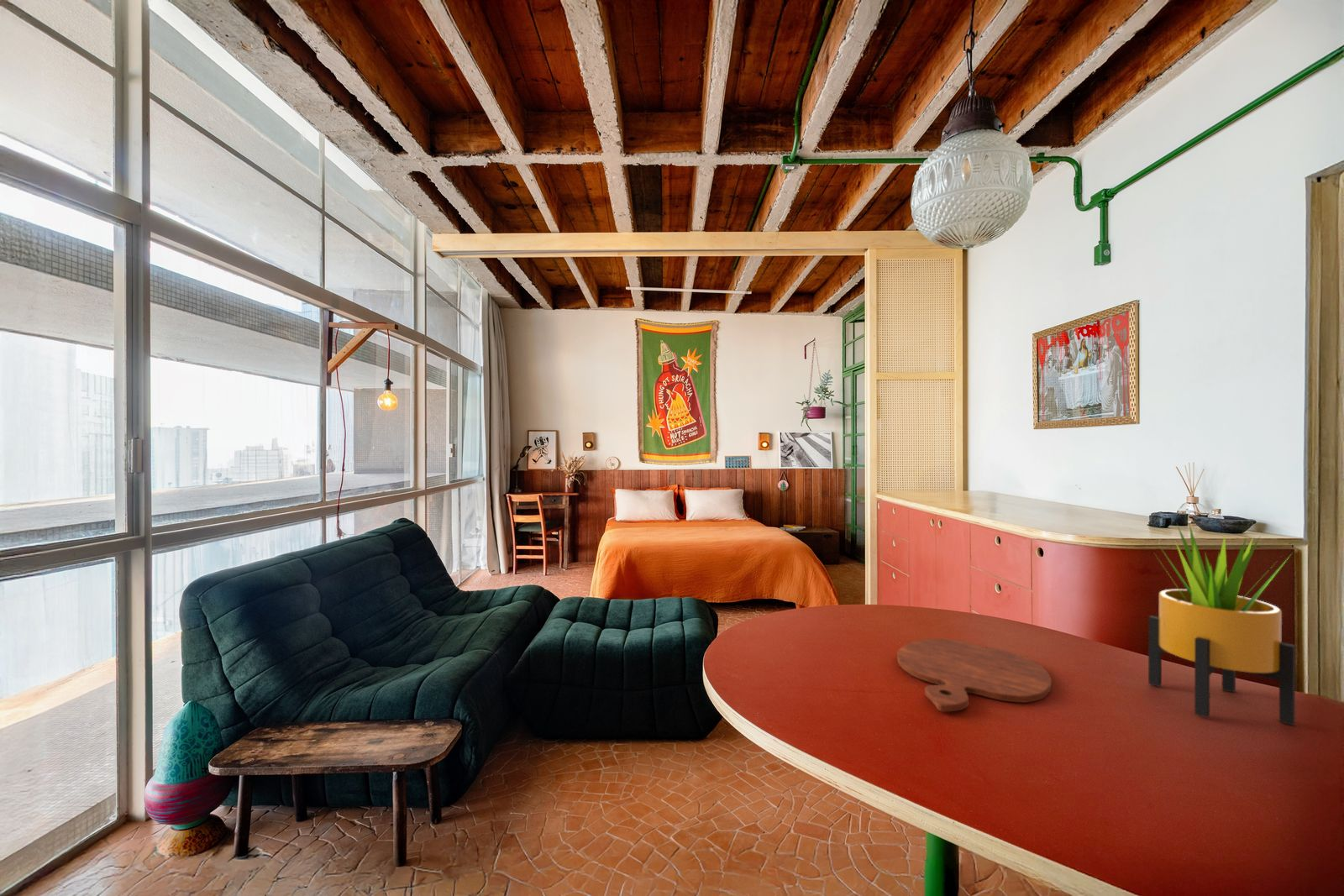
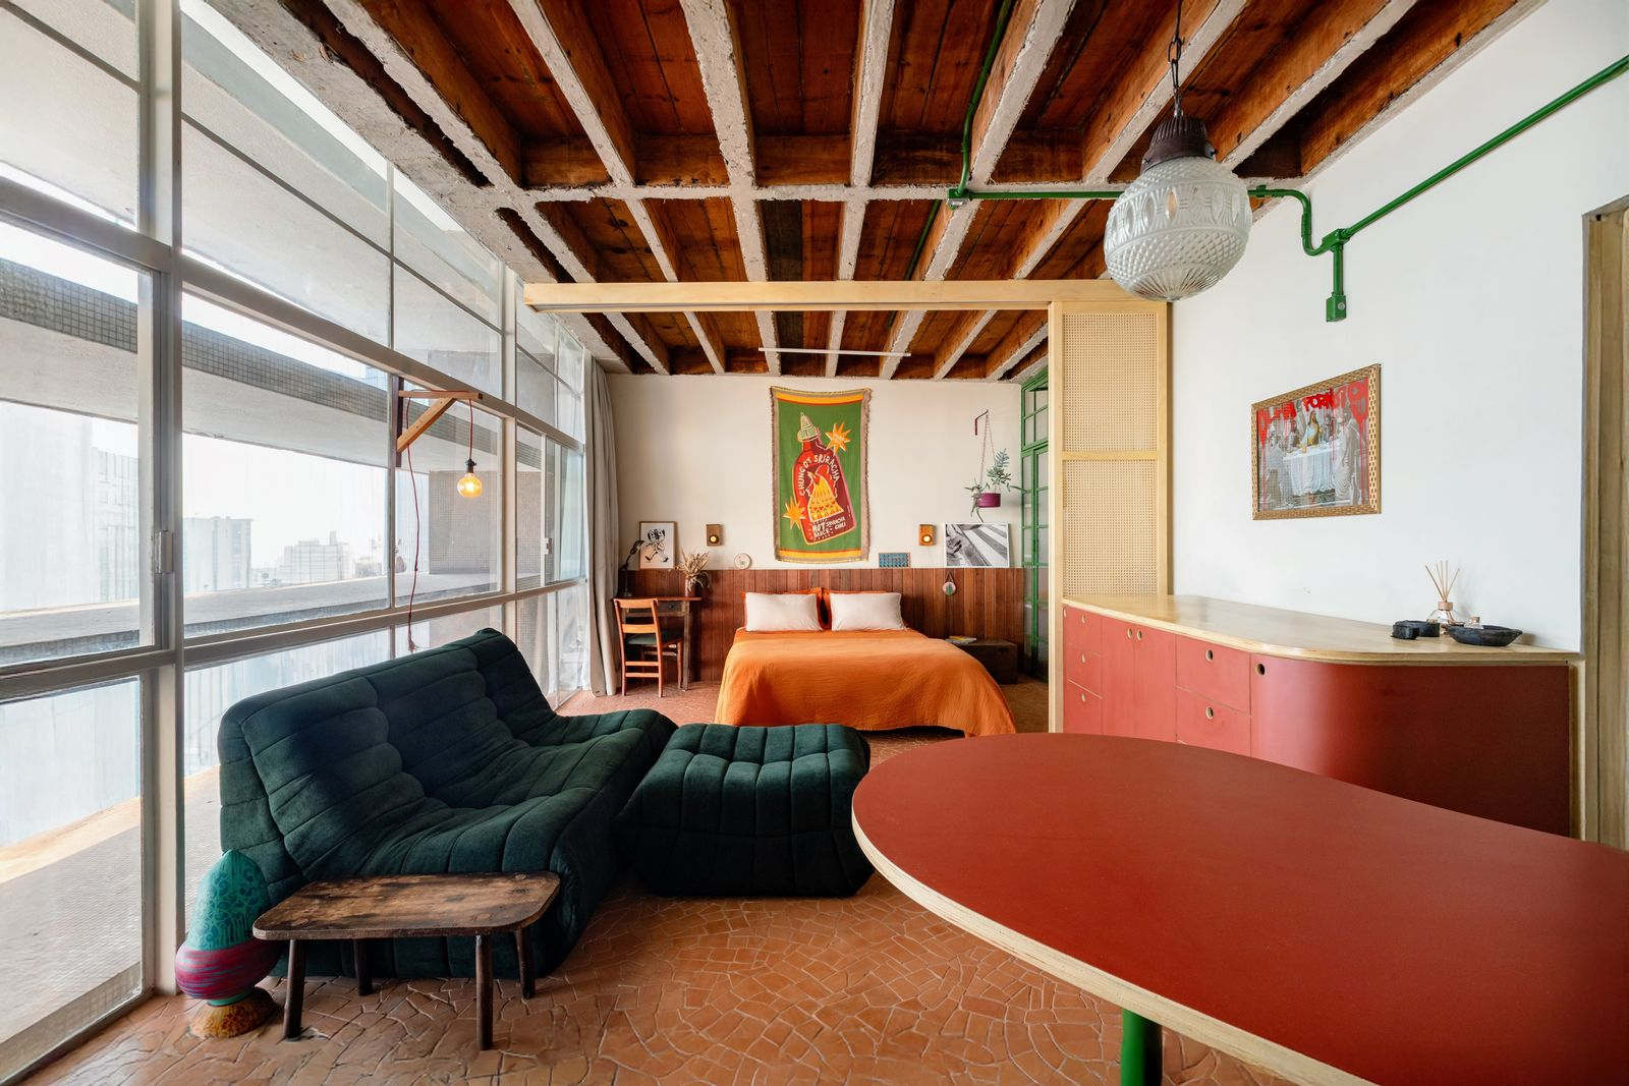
- potted plant (1215, 615)
- cutting board (964, 673)
